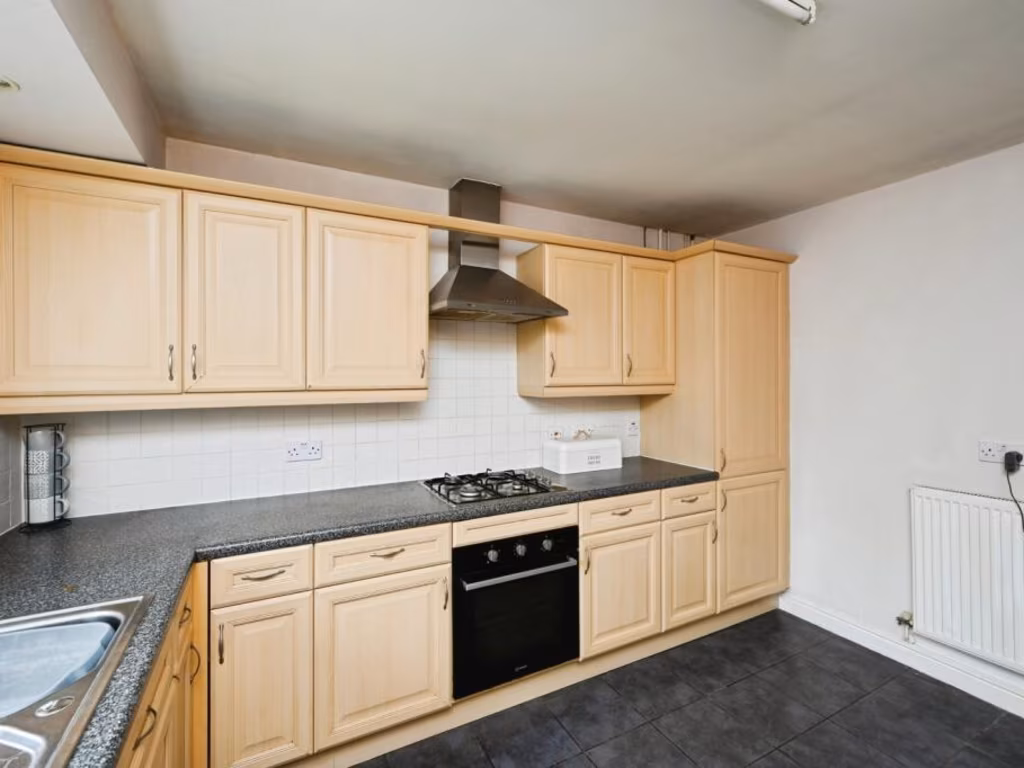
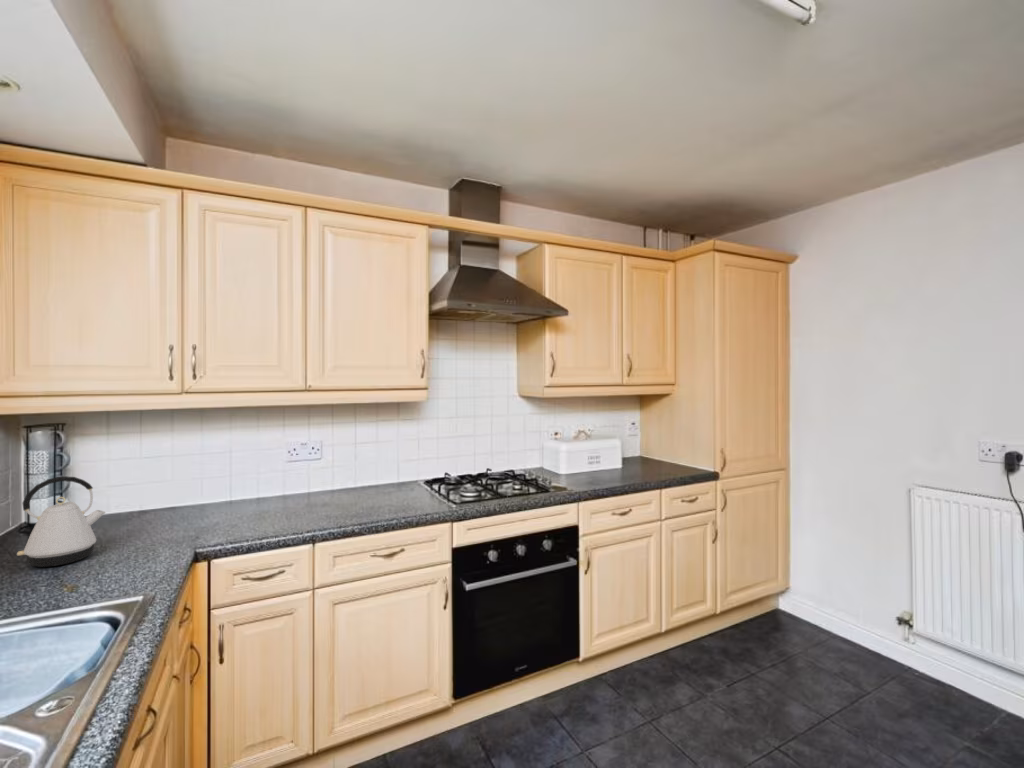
+ kettle (63, 517)
